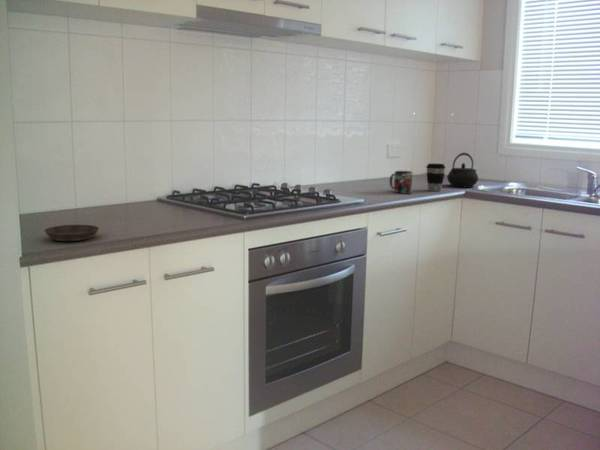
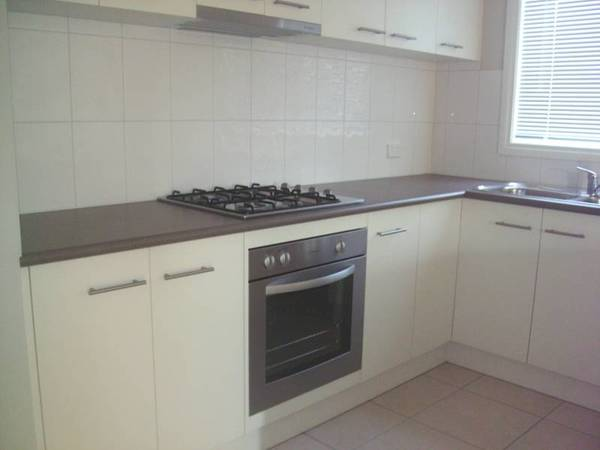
- mug (400, 181)
- kettle (464, 169)
- coffee cup (435, 177)
- saucer (72, 233)
